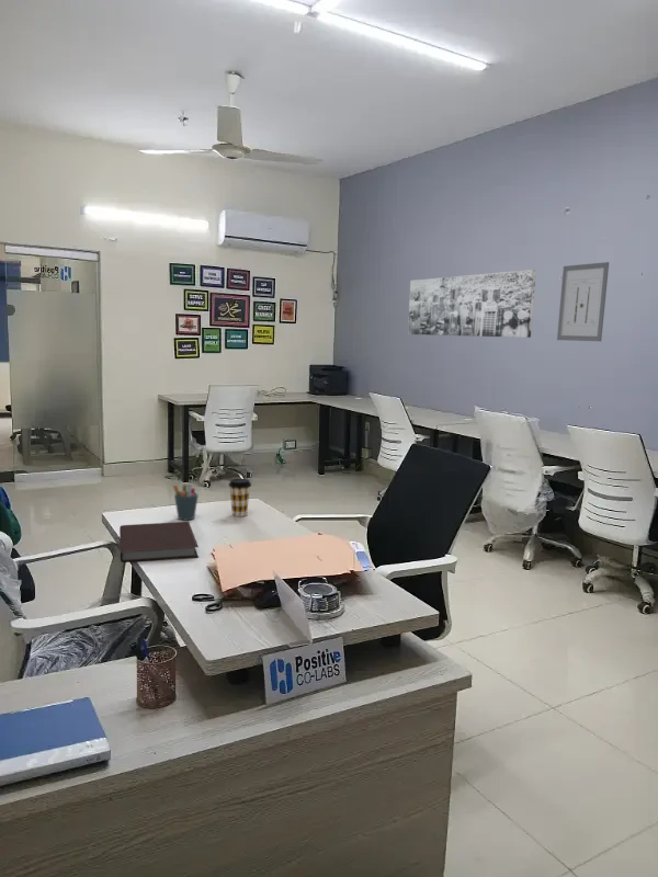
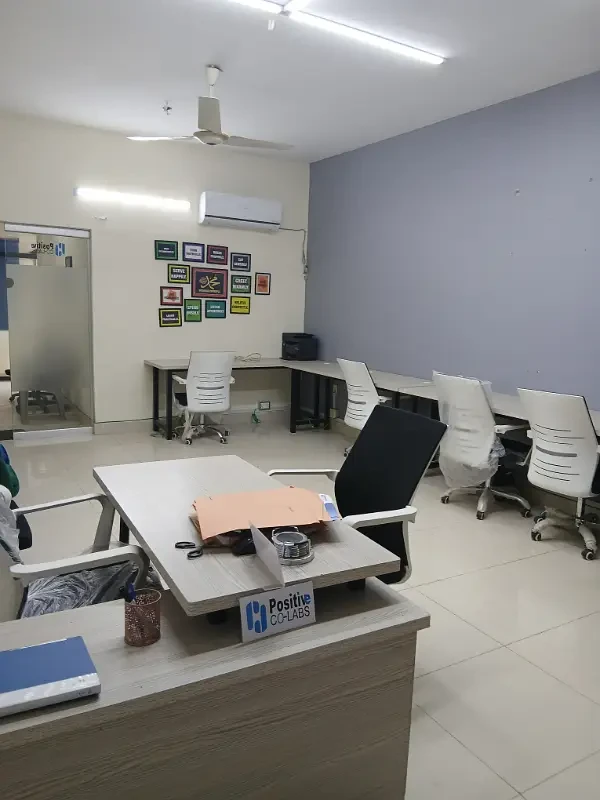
- wall art (581, 303)
- notebook (157, 540)
- wall art (464, 306)
- pen holder (185, 499)
- coffee cup (239, 497)
